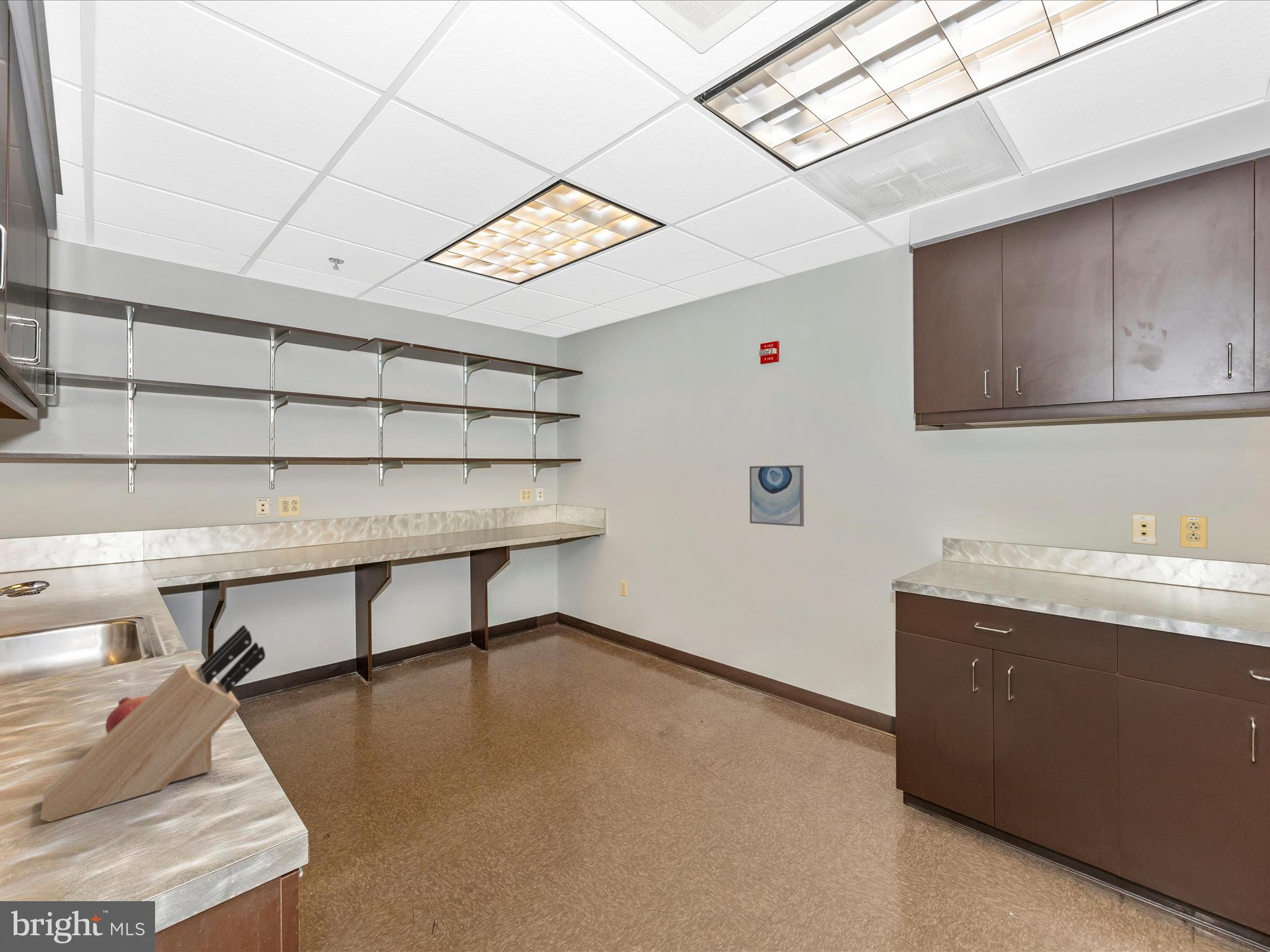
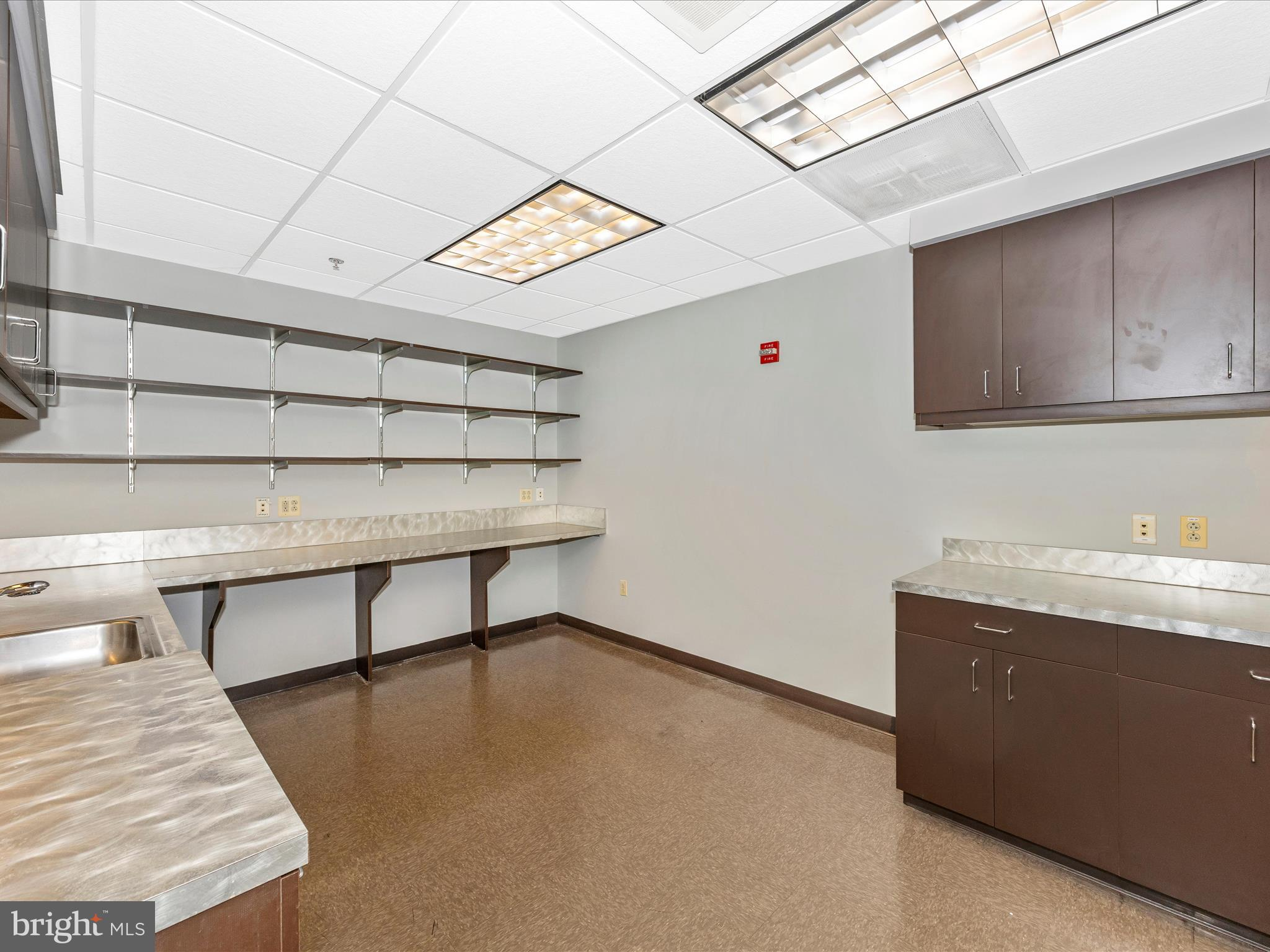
- pomegranate (130, 713)
- wall art (775, 495)
- knife block (163, 708)
